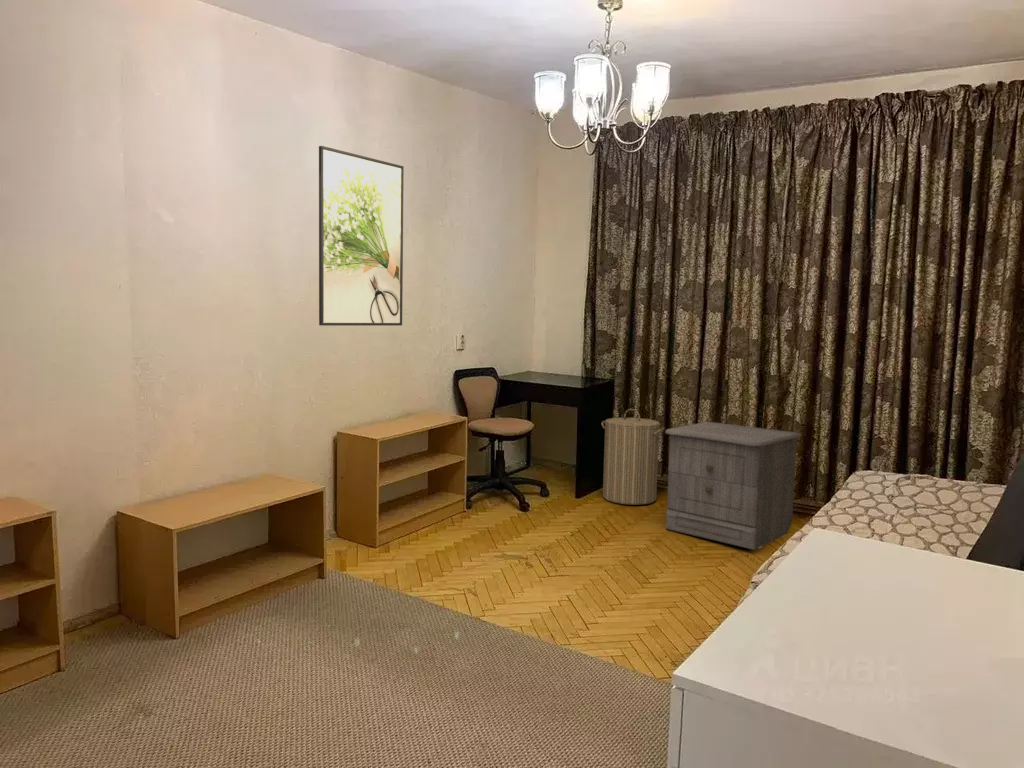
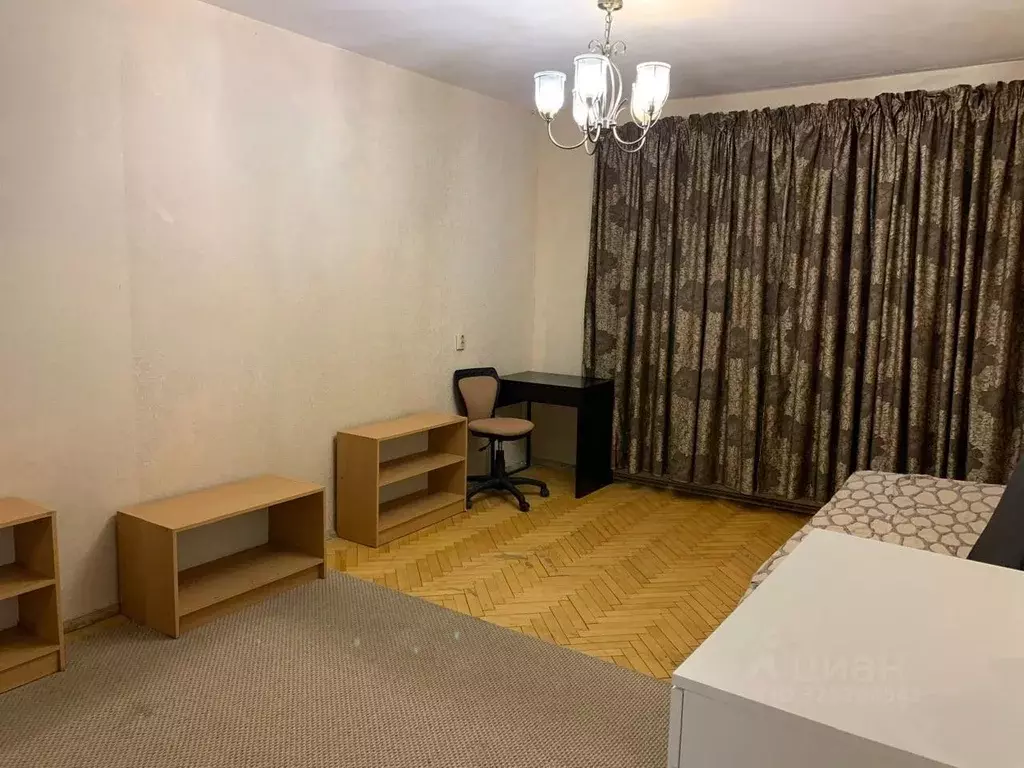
- laundry hamper (631, 453)
- nightstand (729, 481)
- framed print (363, 241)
